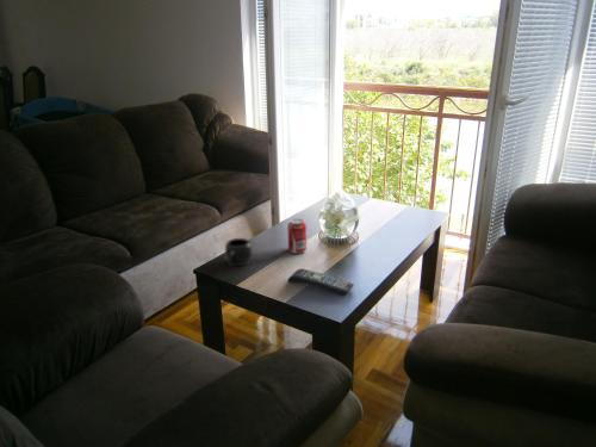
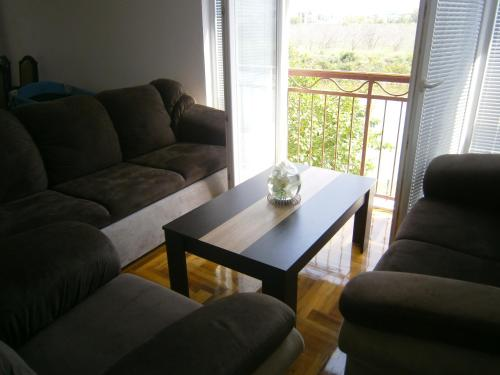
- beverage can (297, 235)
- mug (235, 253)
- remote control (319, 281)
